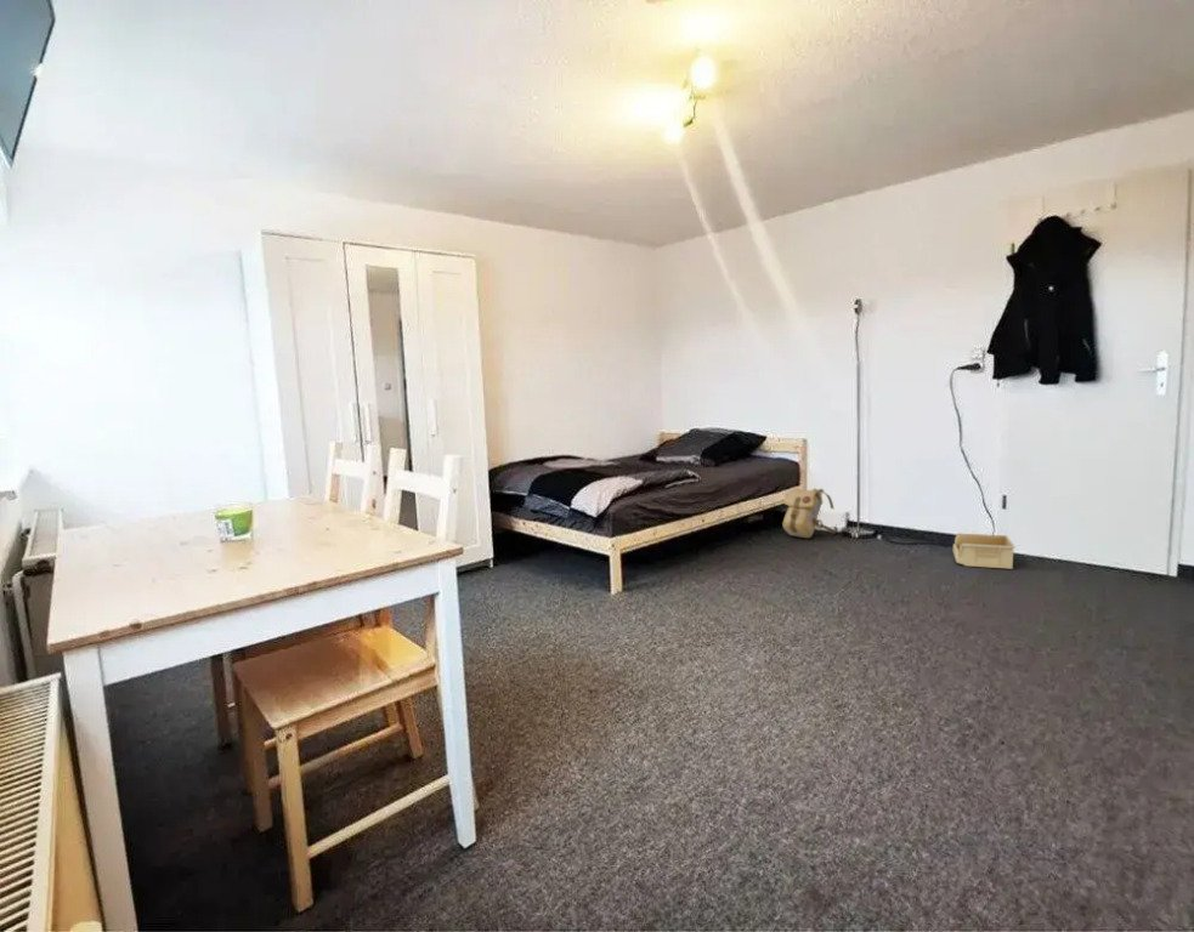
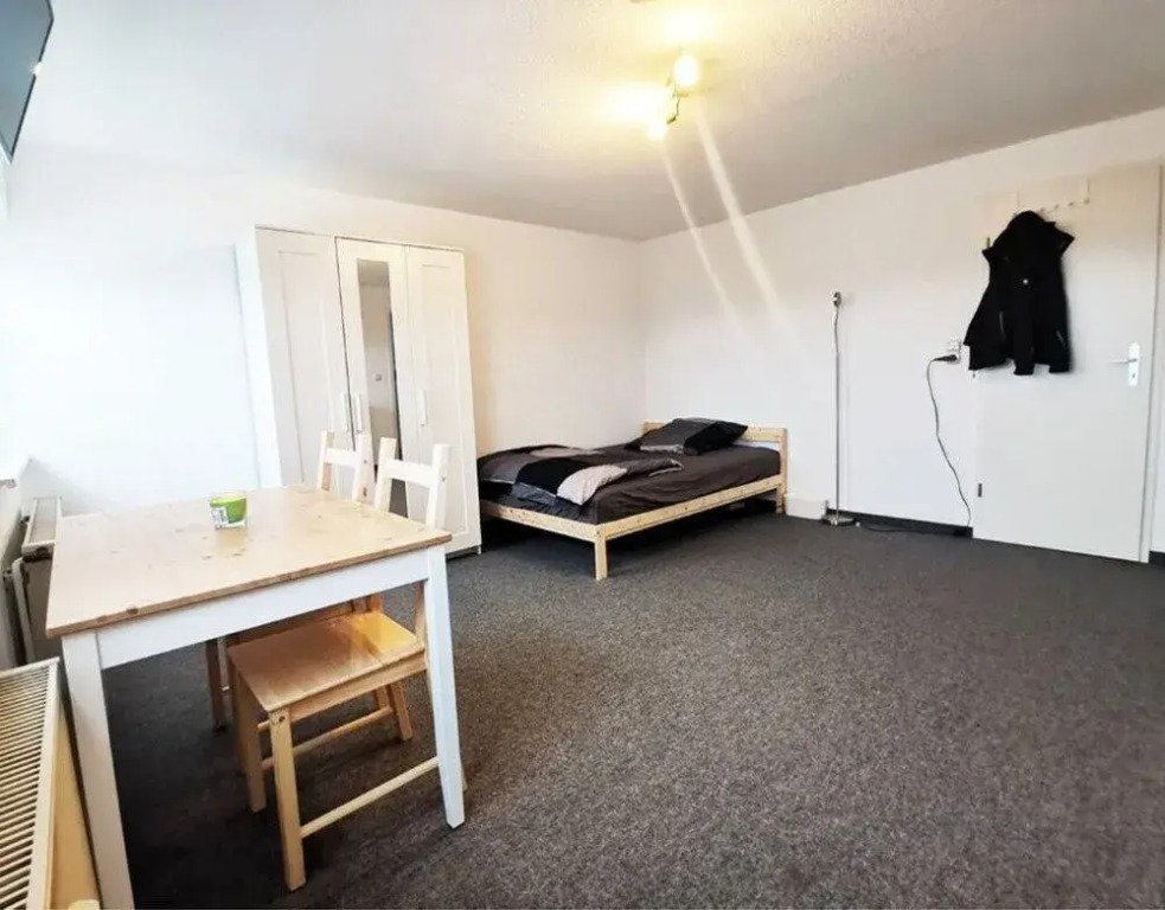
- backpack (810, 511)
- storage bin (981, 550)
